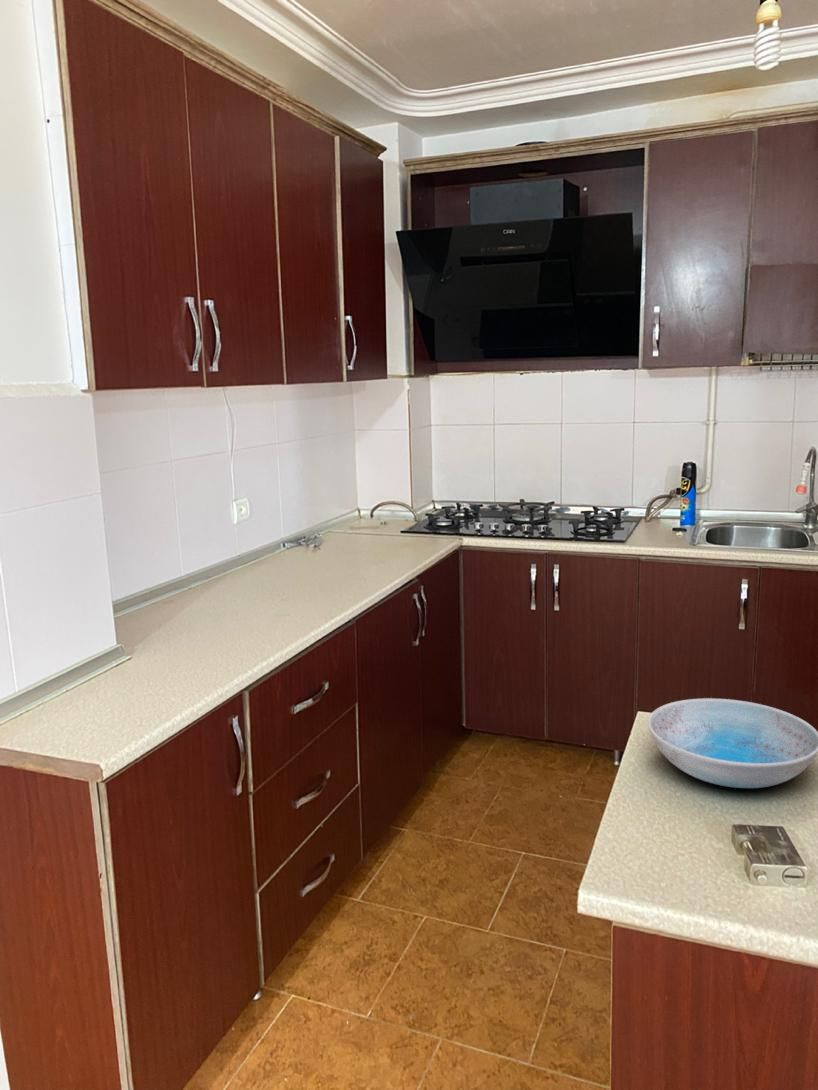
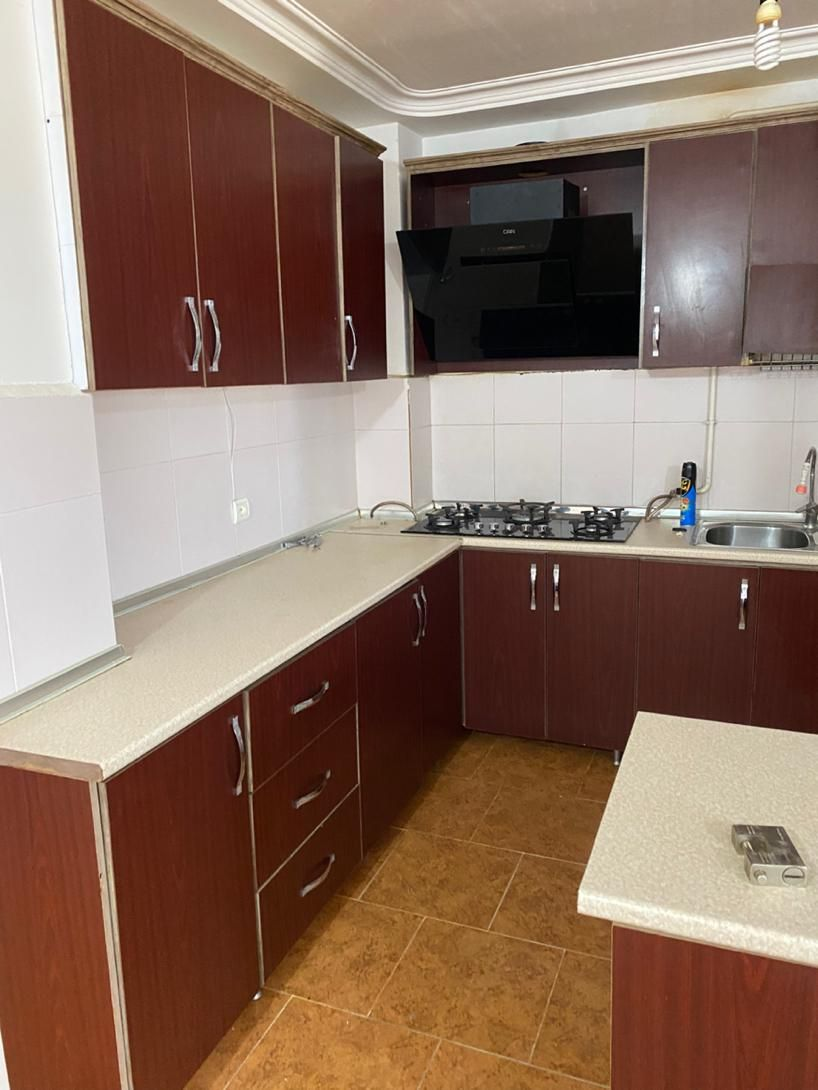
- dish (730, 750)
